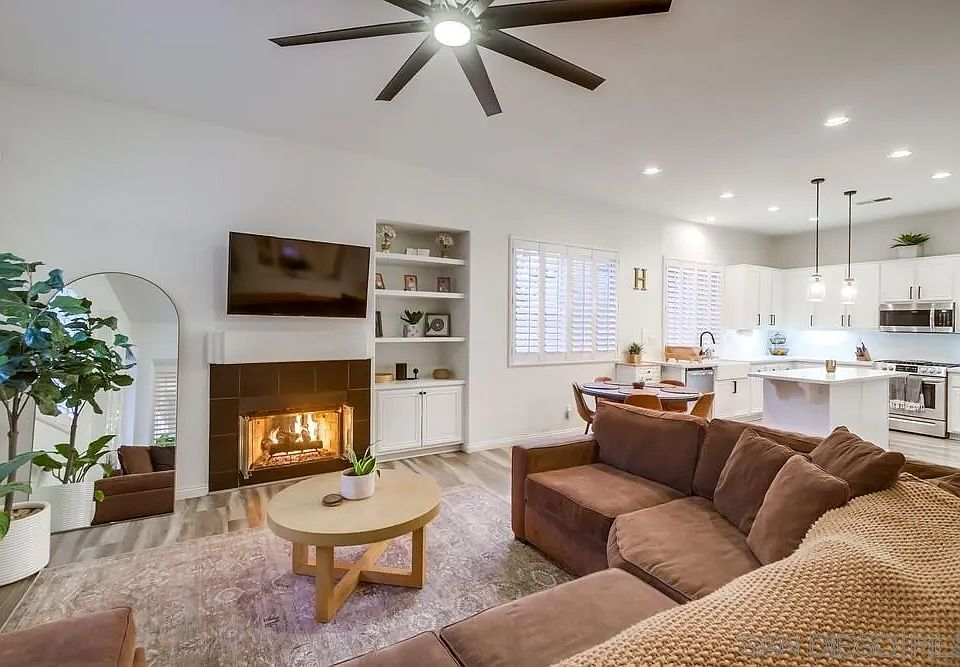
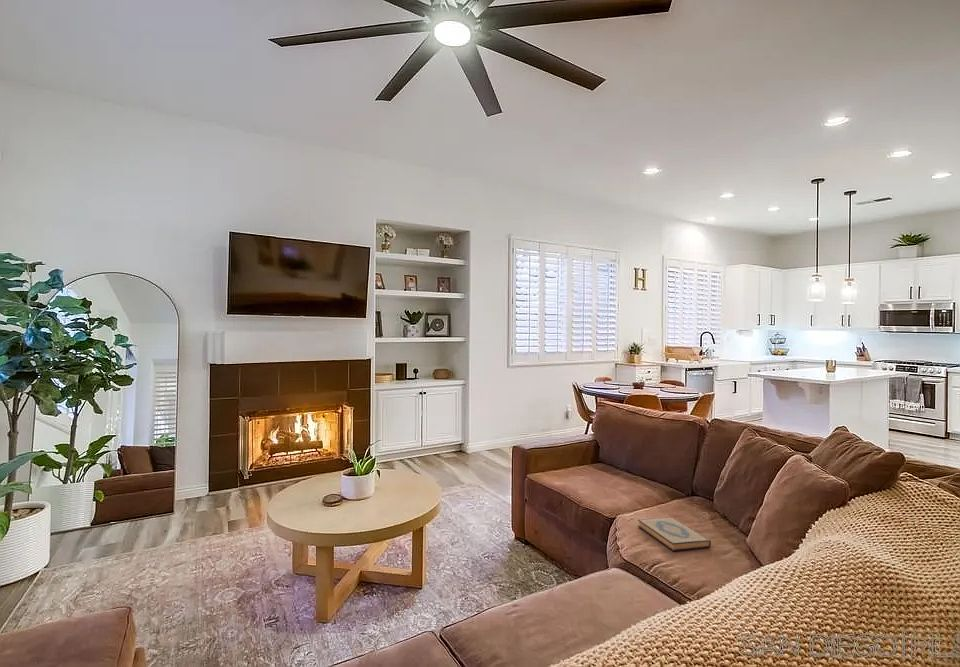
+ hardback book (672, 532)
